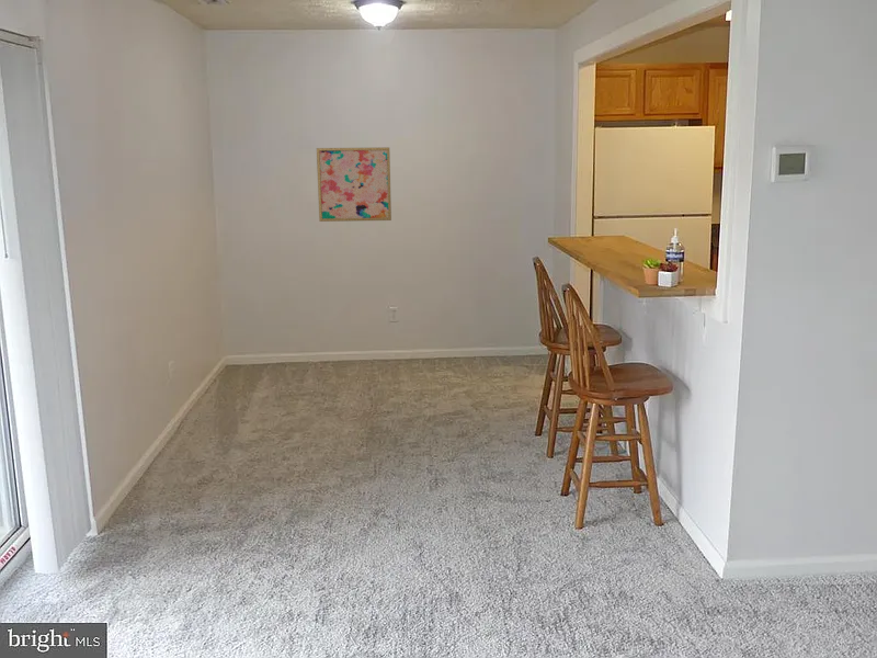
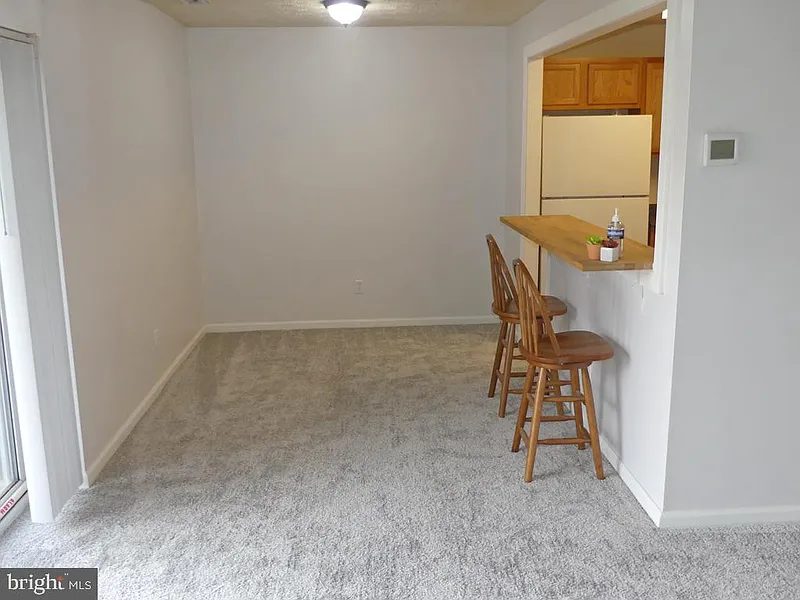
- wall art (354, 184)
